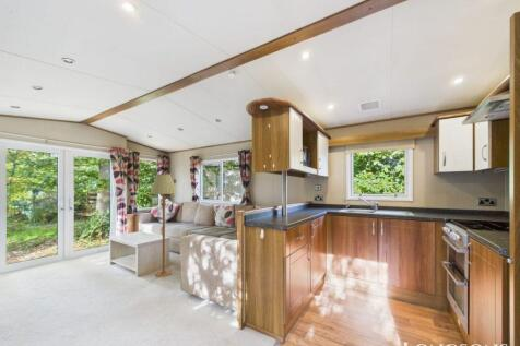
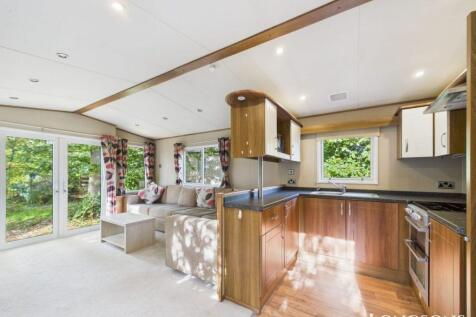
- floor lamp (163, 224)
